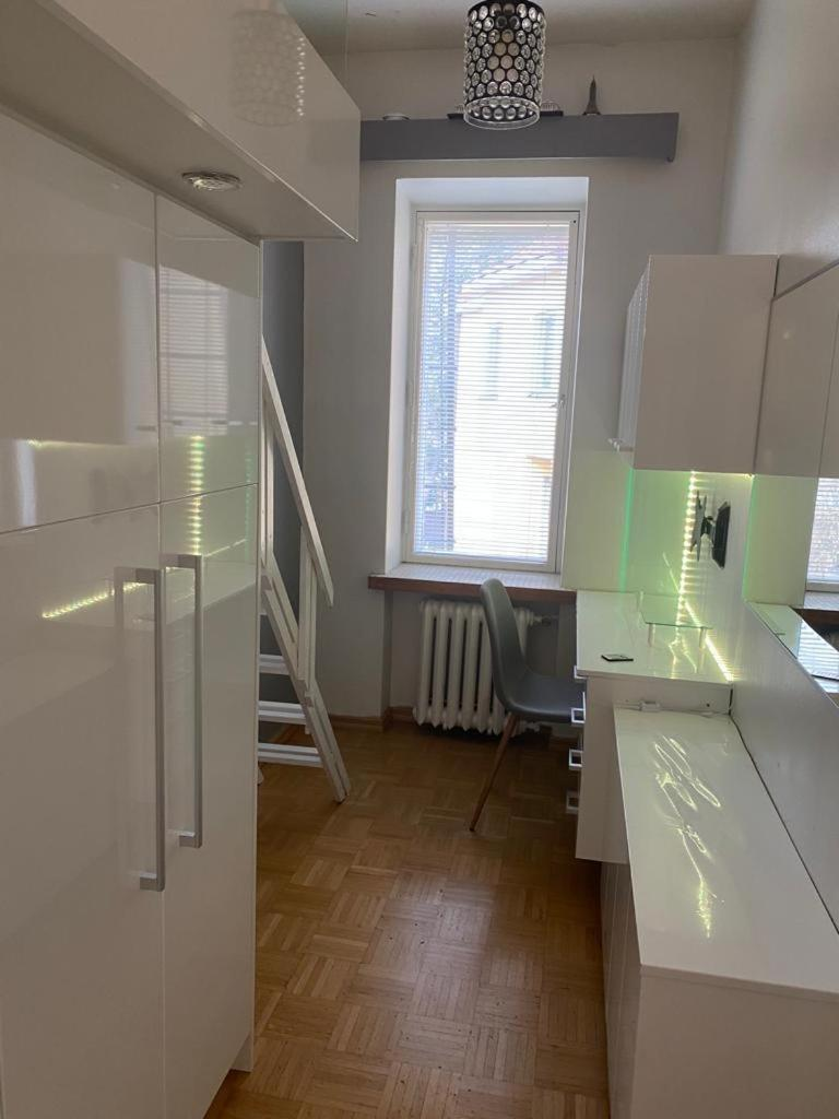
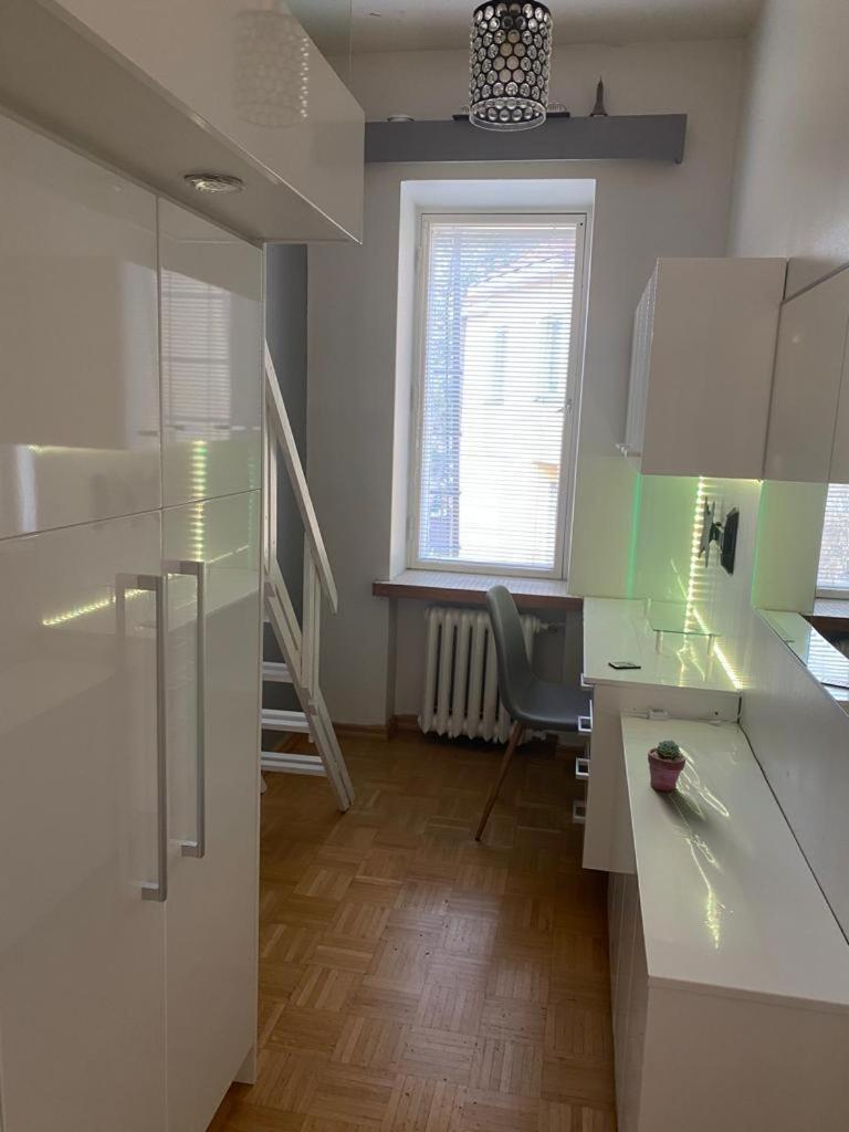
+ potted succulent (665, 763)
